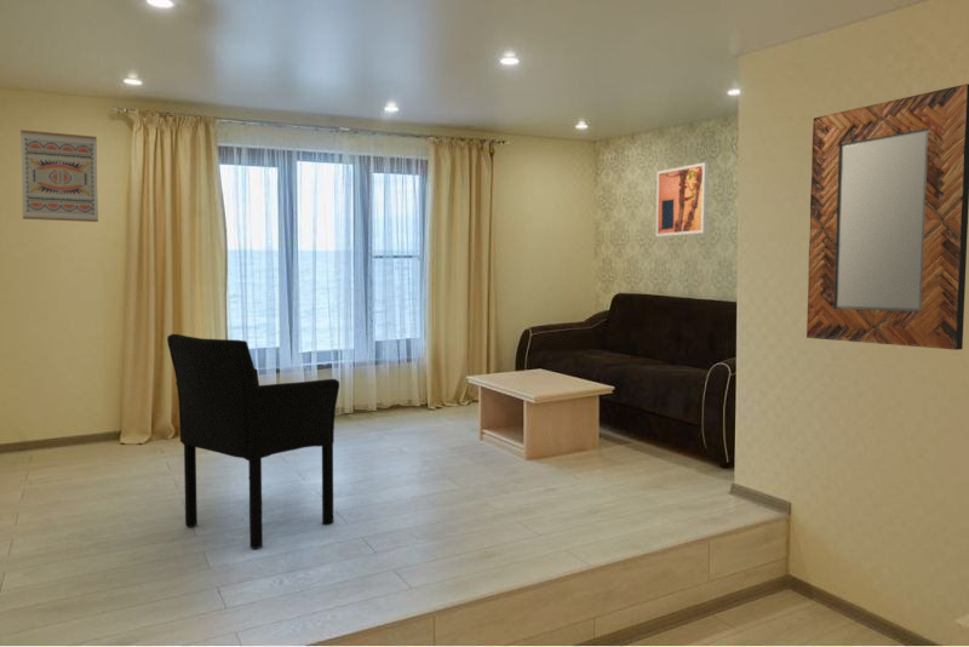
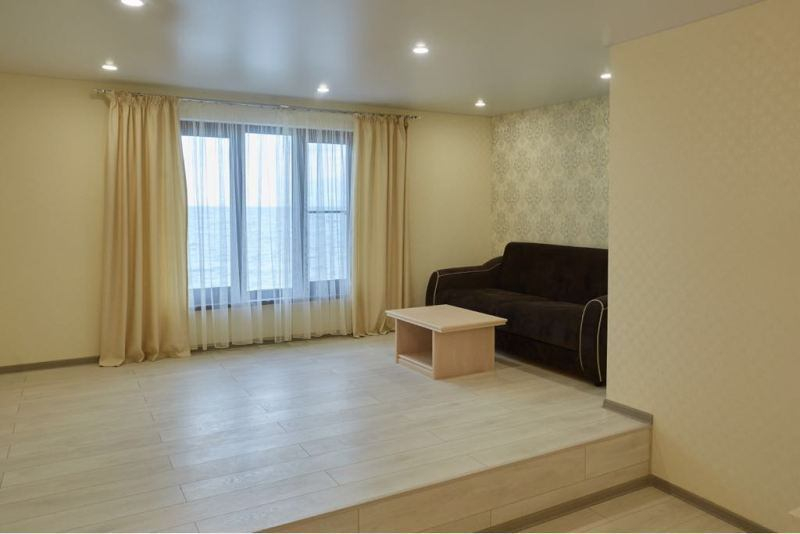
- wall art (59, 177)
- armchair (251, 430)
- wall art (681, 201)
- home mirror (881, 224)
